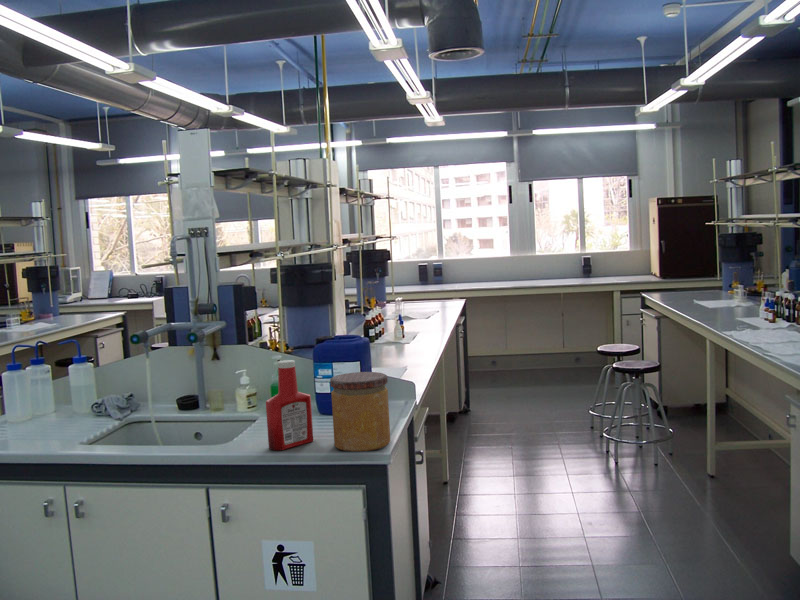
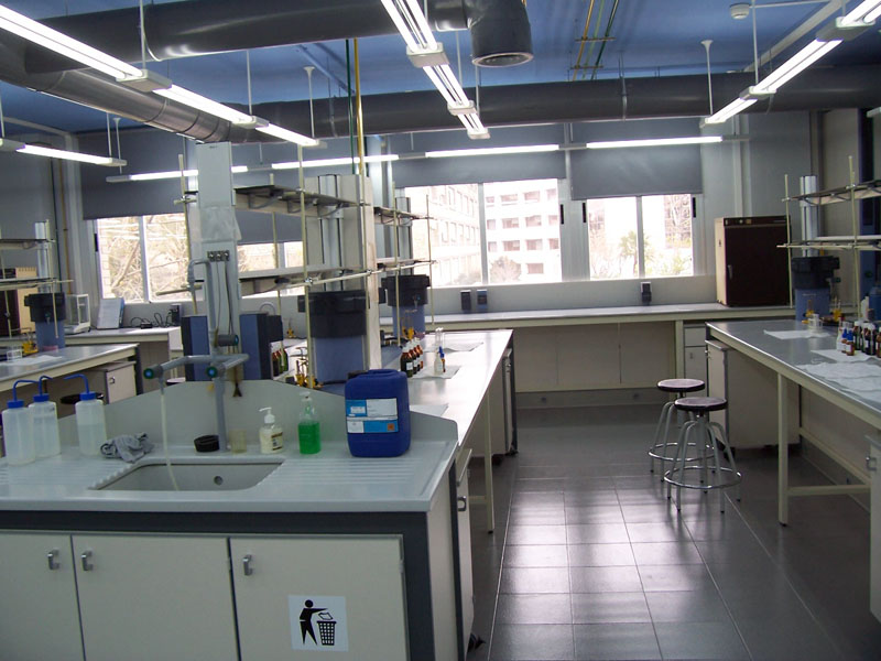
- jar (360, 410)
- soap bottle (288, 402)
